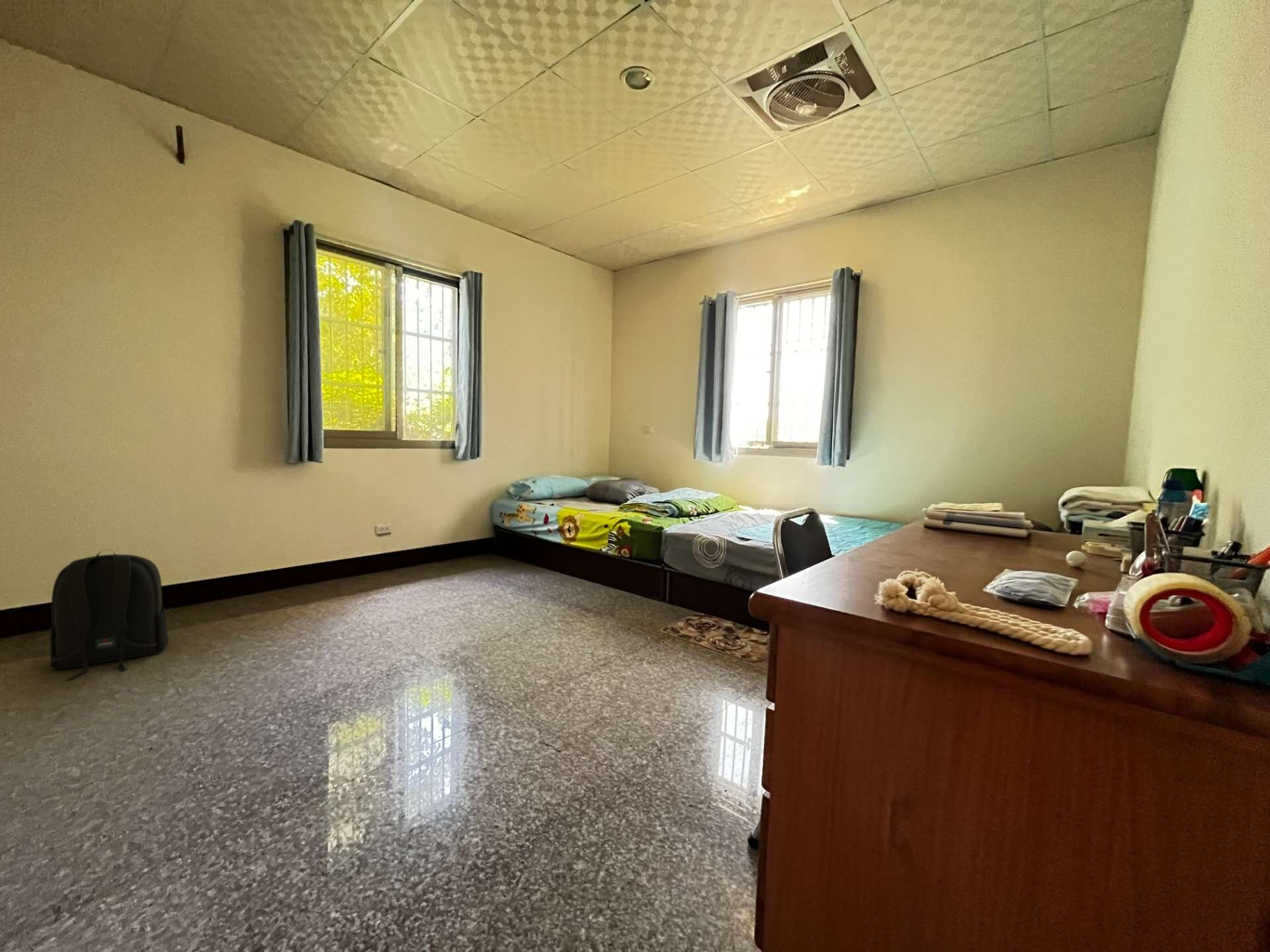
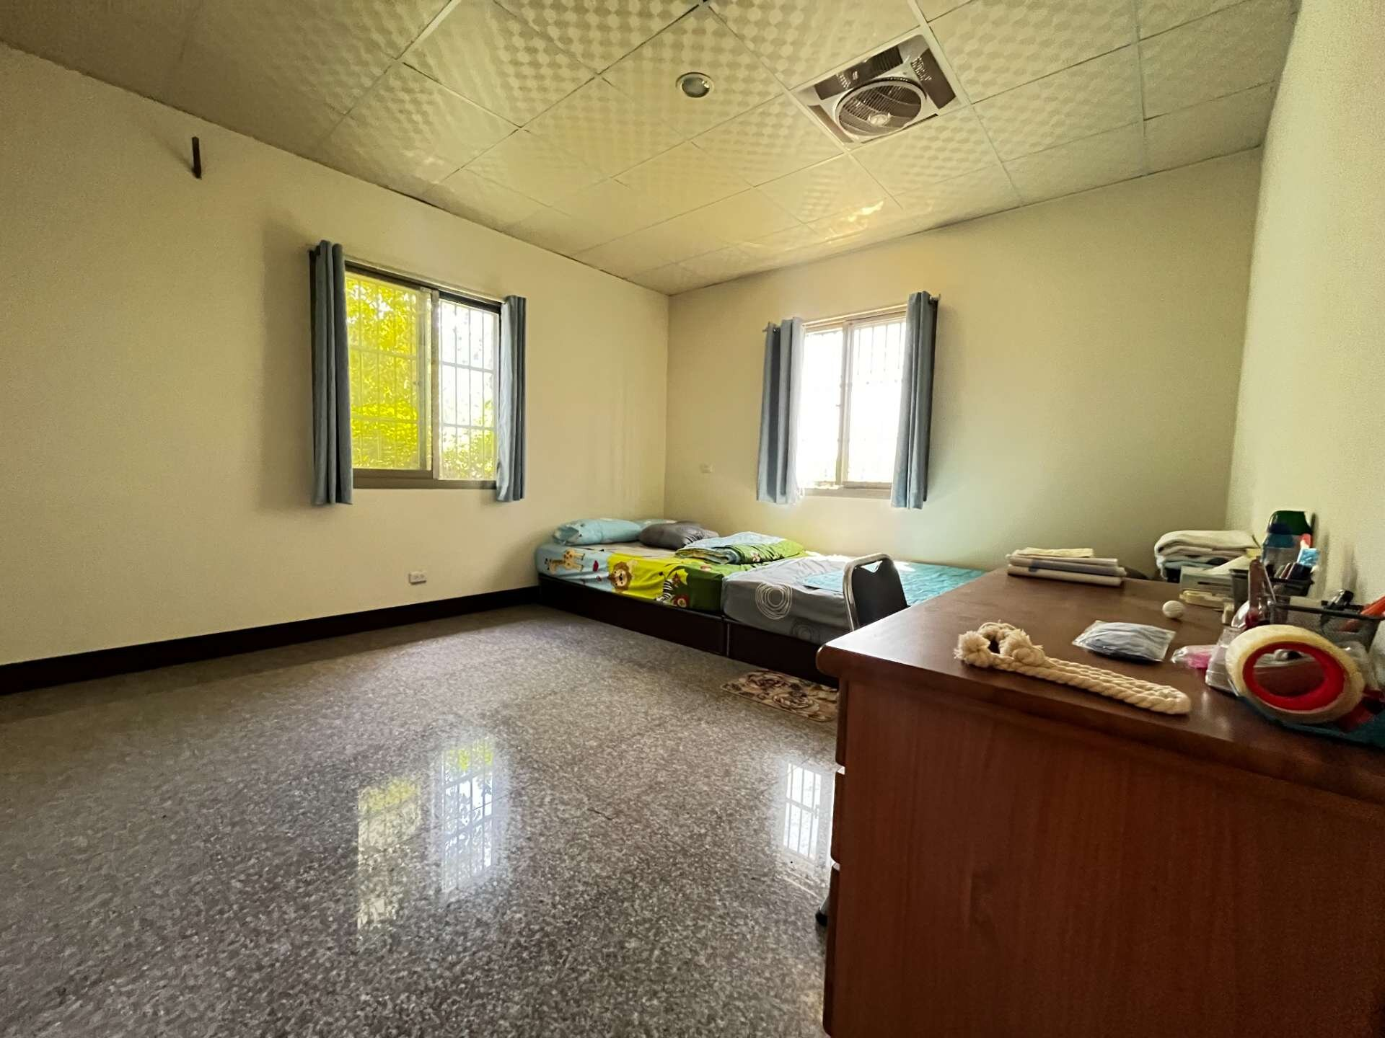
- backpack (108, 604)
